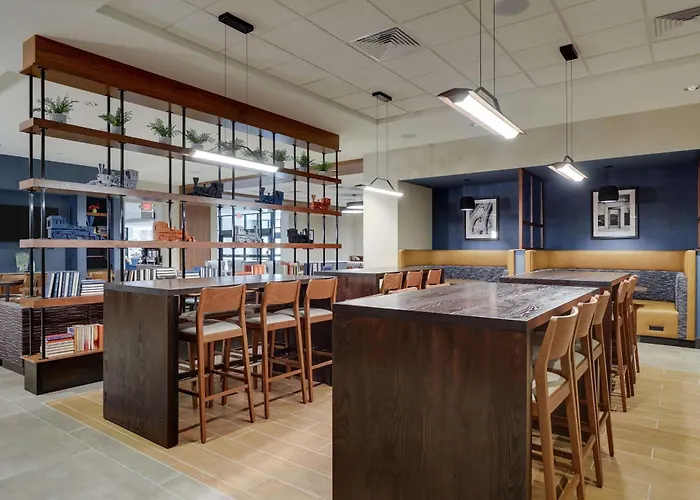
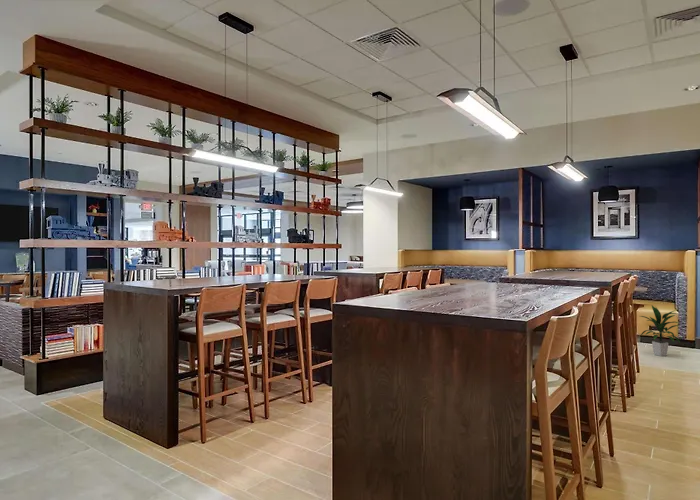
+ indoor plant (662, 331)
